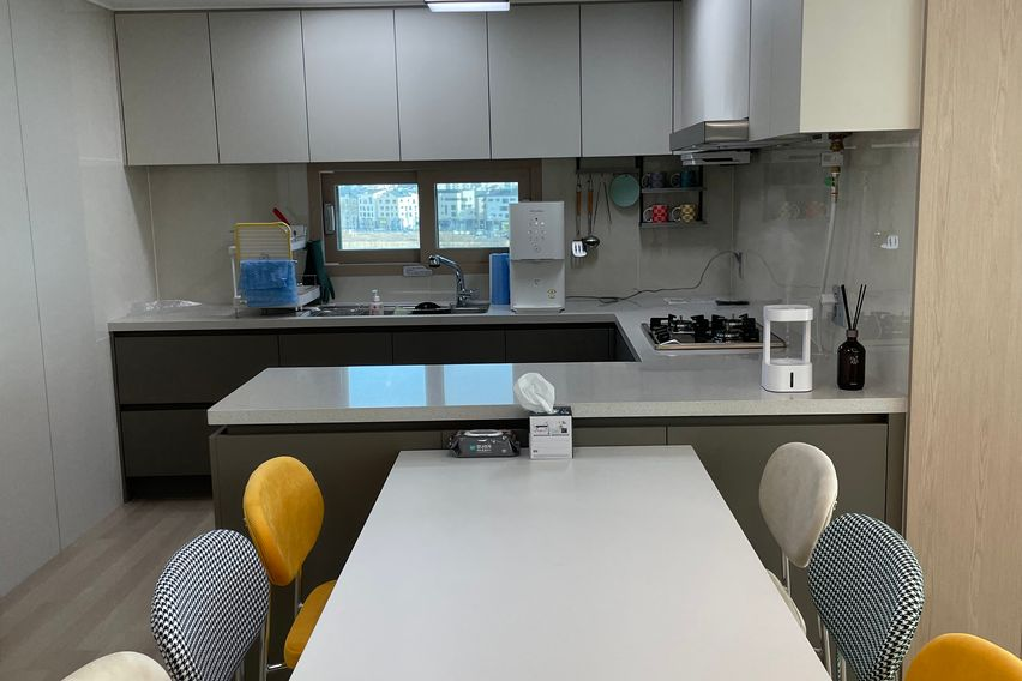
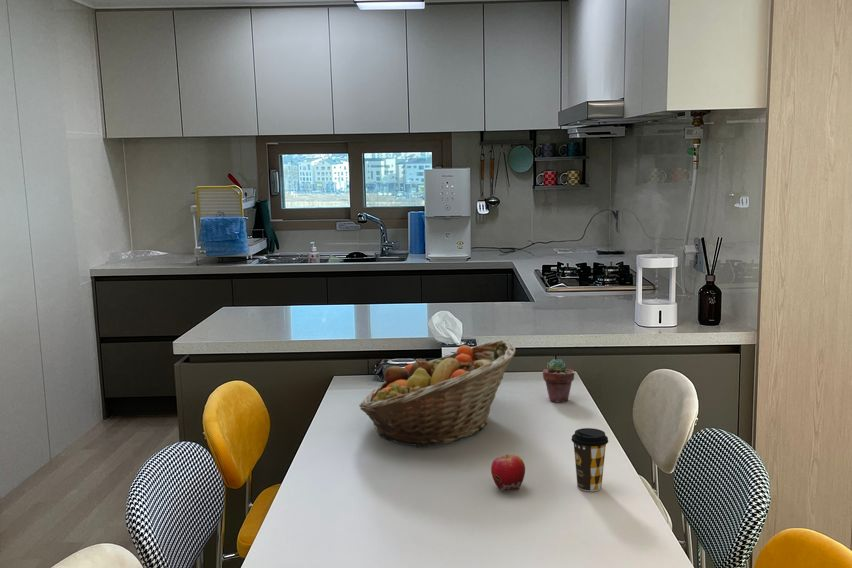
+ coffee cup (589, 459)
+ potted succulent (558, 379)
+ apple (508, 472)
+ fruit basket (439, 387)
